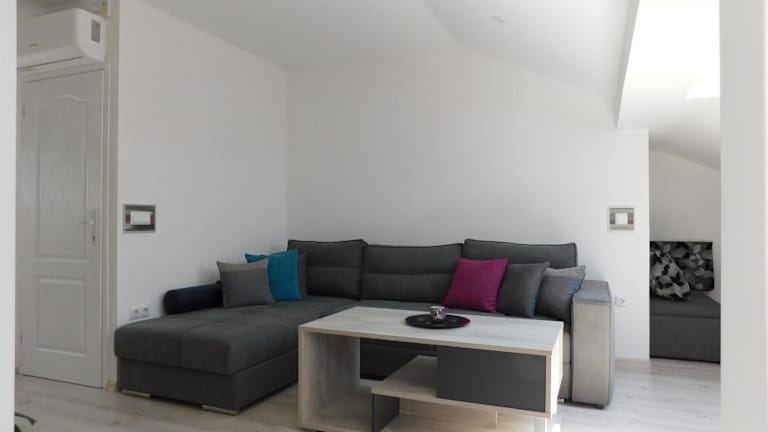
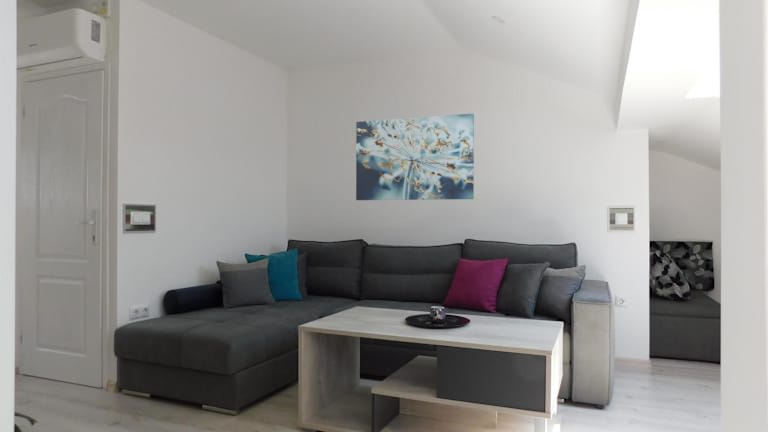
+ wall art (412, 158)
